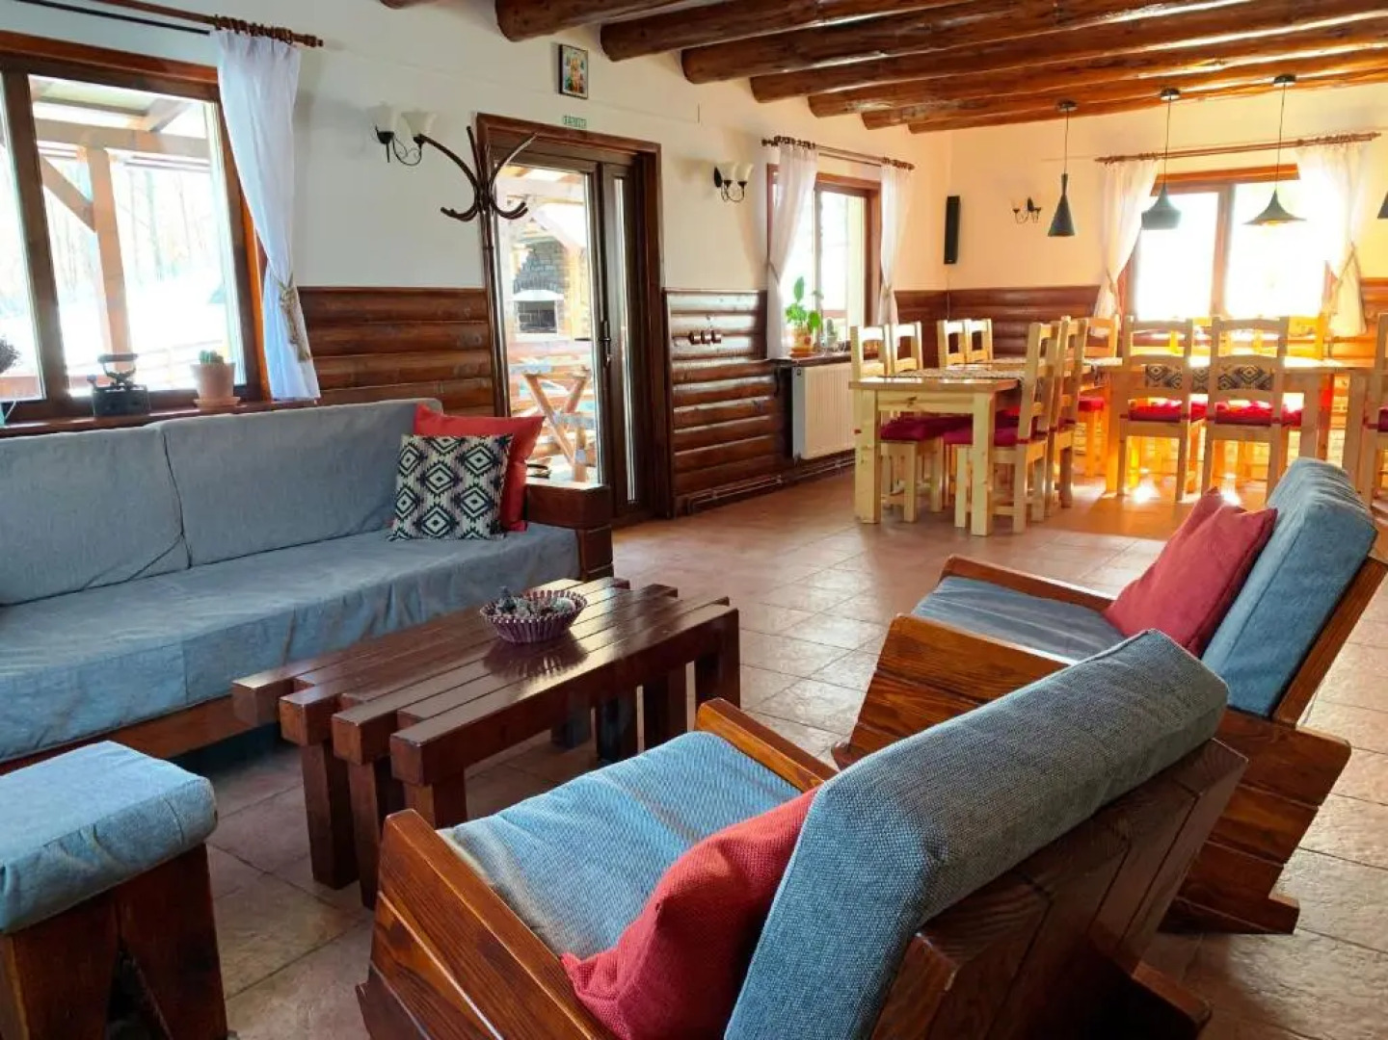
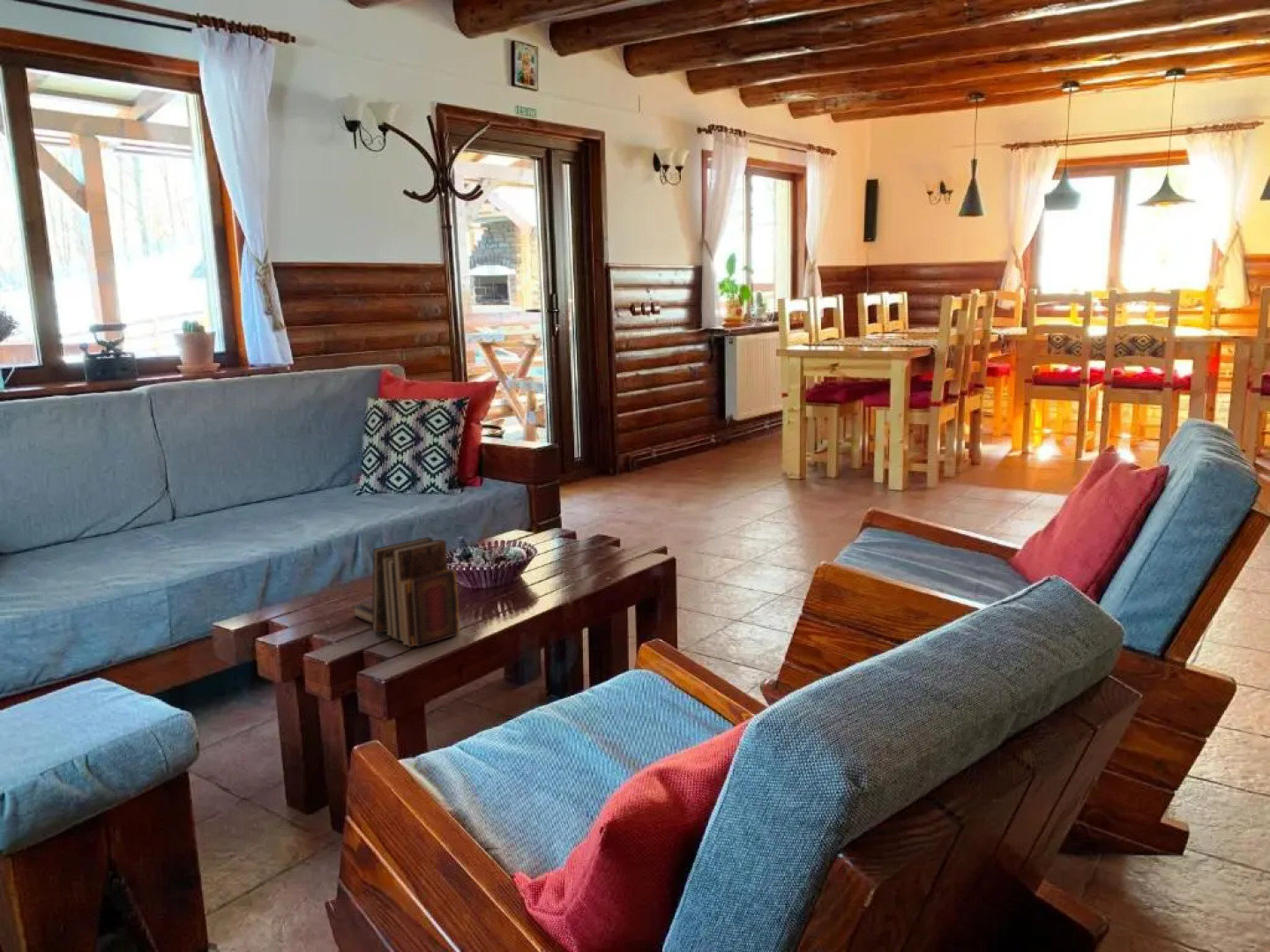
+ book (400, 582)
